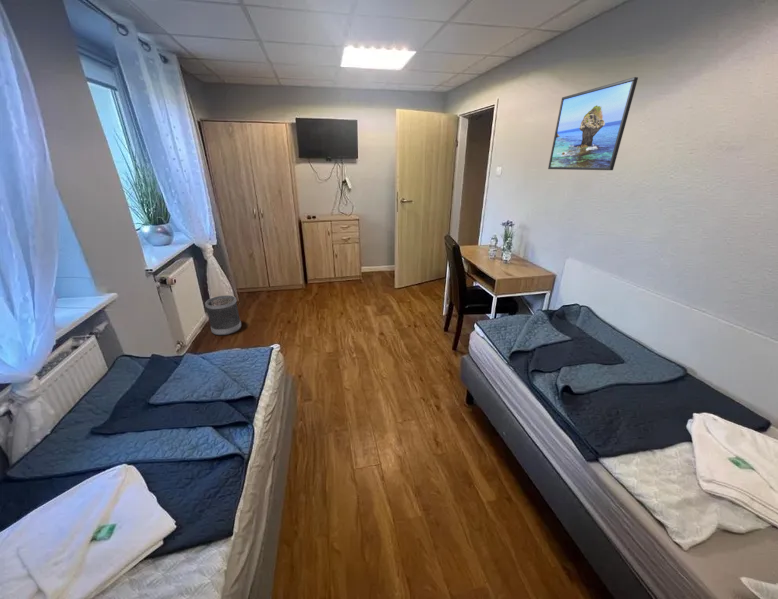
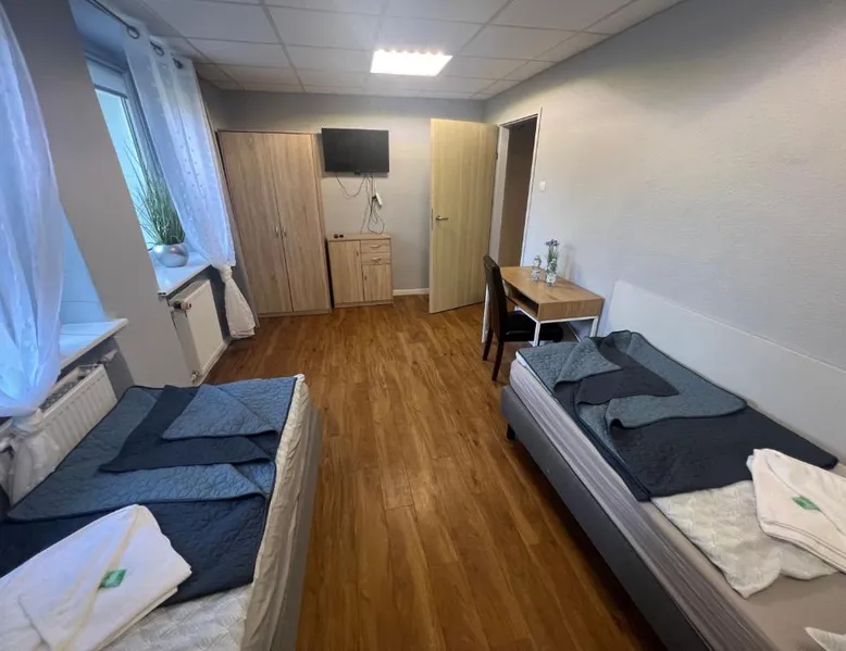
- wastebasket (223, 314)
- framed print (585, 131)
